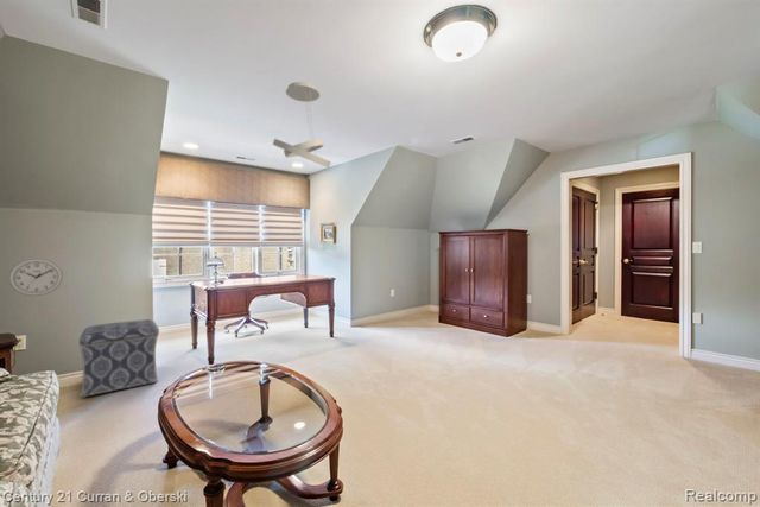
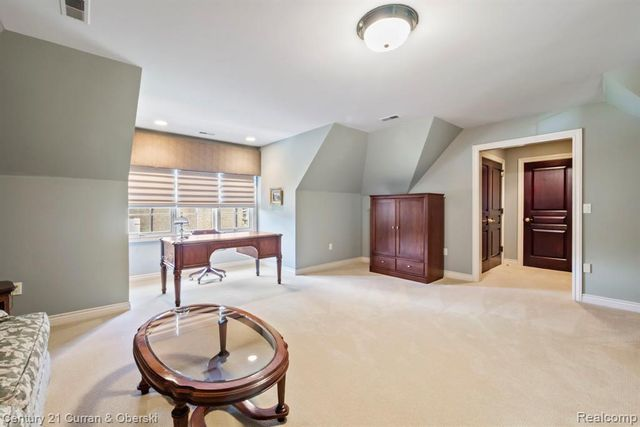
- wall clock (36, 277)
- ceiling light fixture (309, 127)
- ottoman (121, 353)
